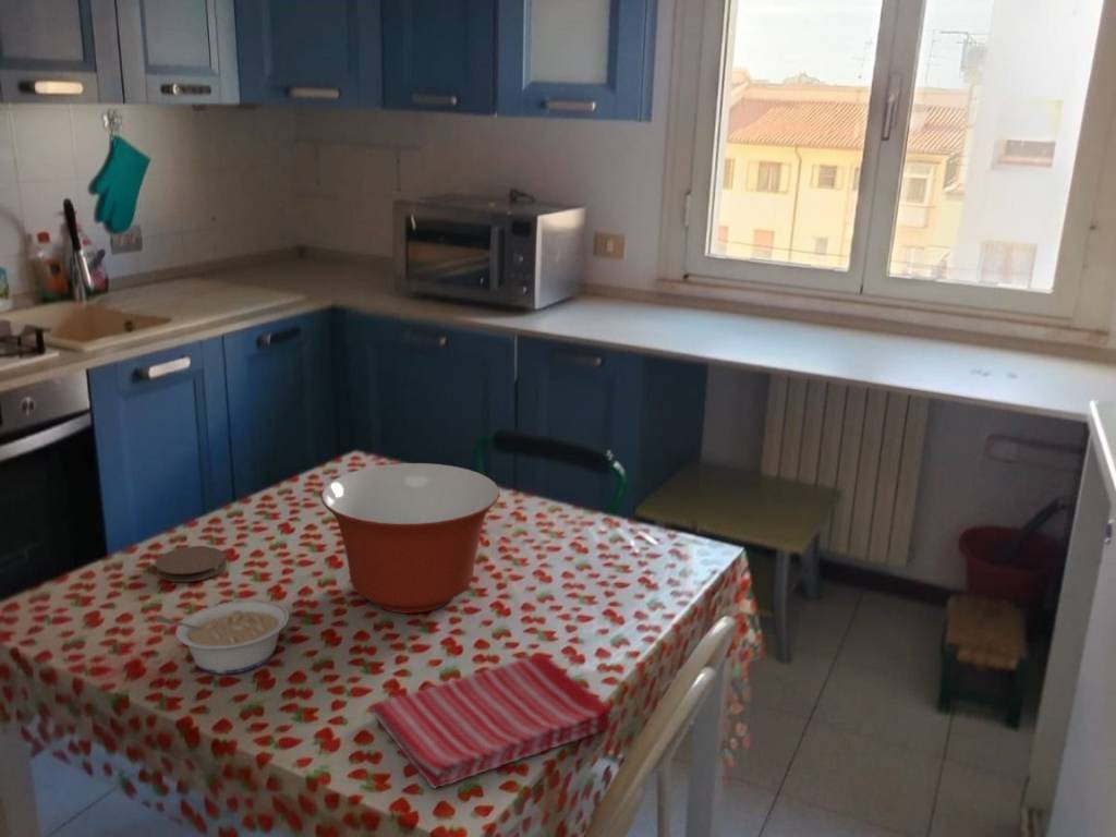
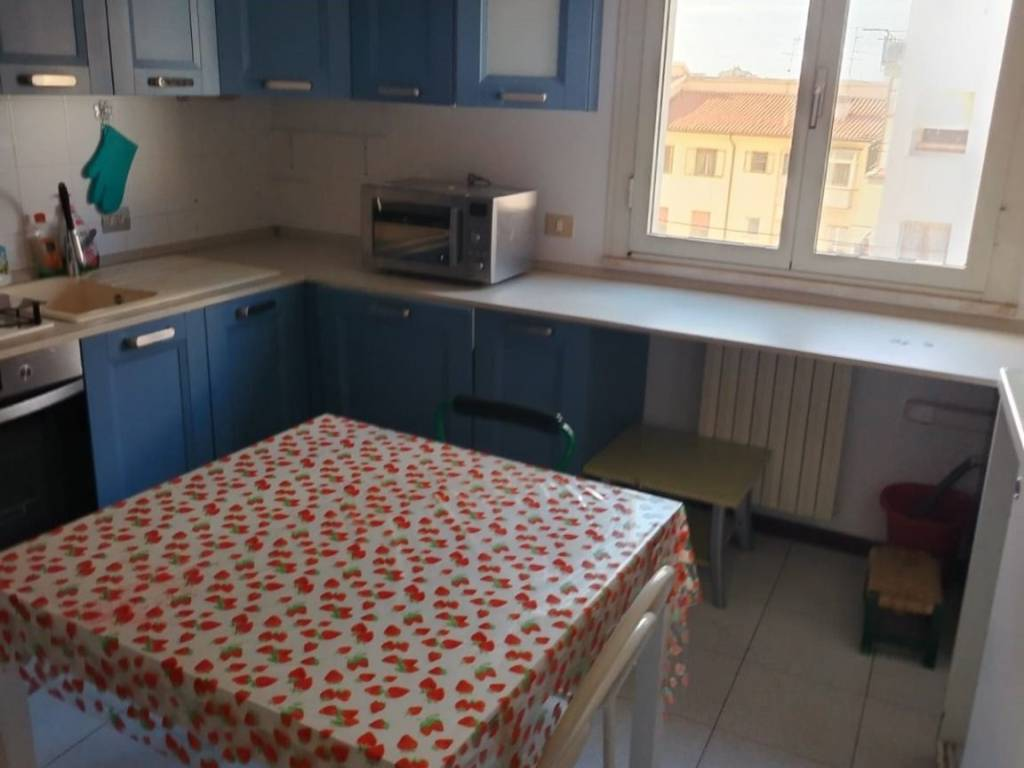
- dish towel (493, 711)
- coaster (191, 563)
- legume (230, 638)
- mixing bowl (412, 543)
